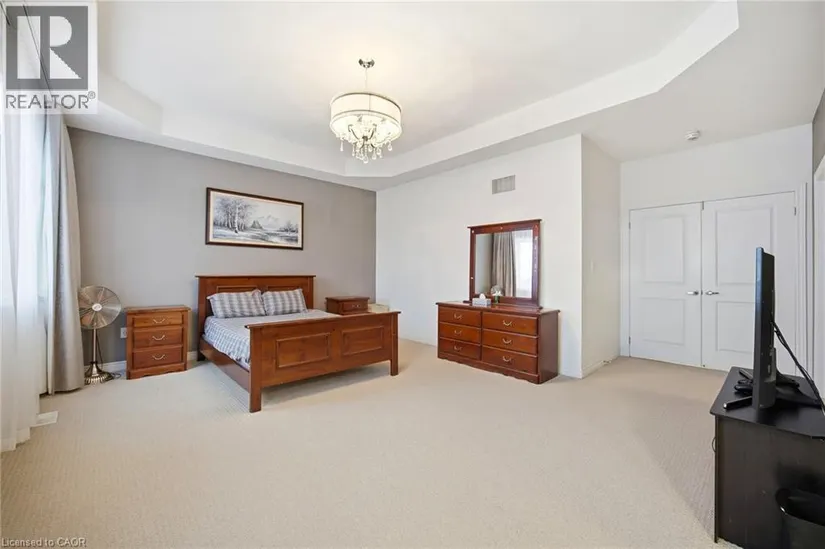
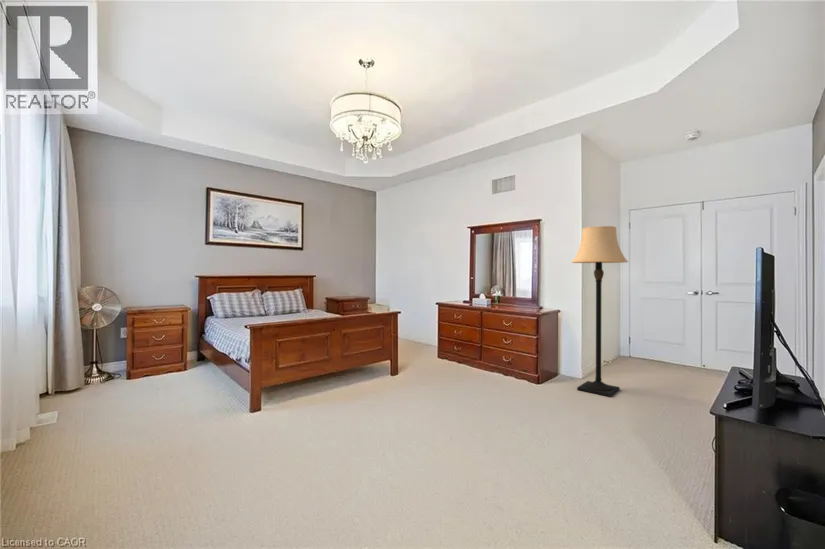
+ lamp (598, 308)
